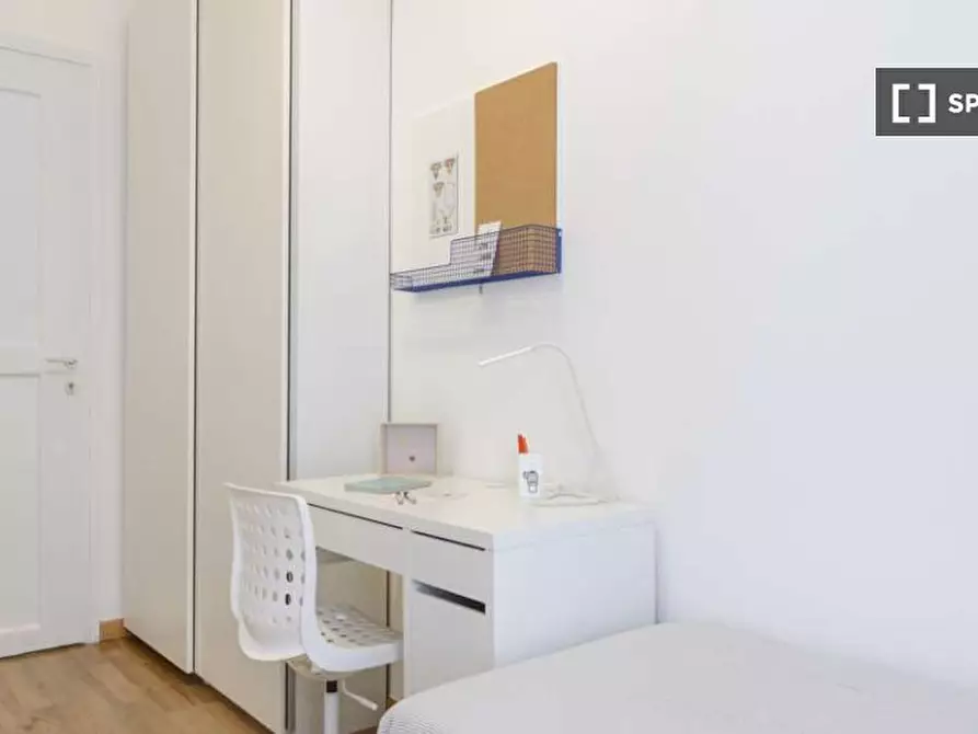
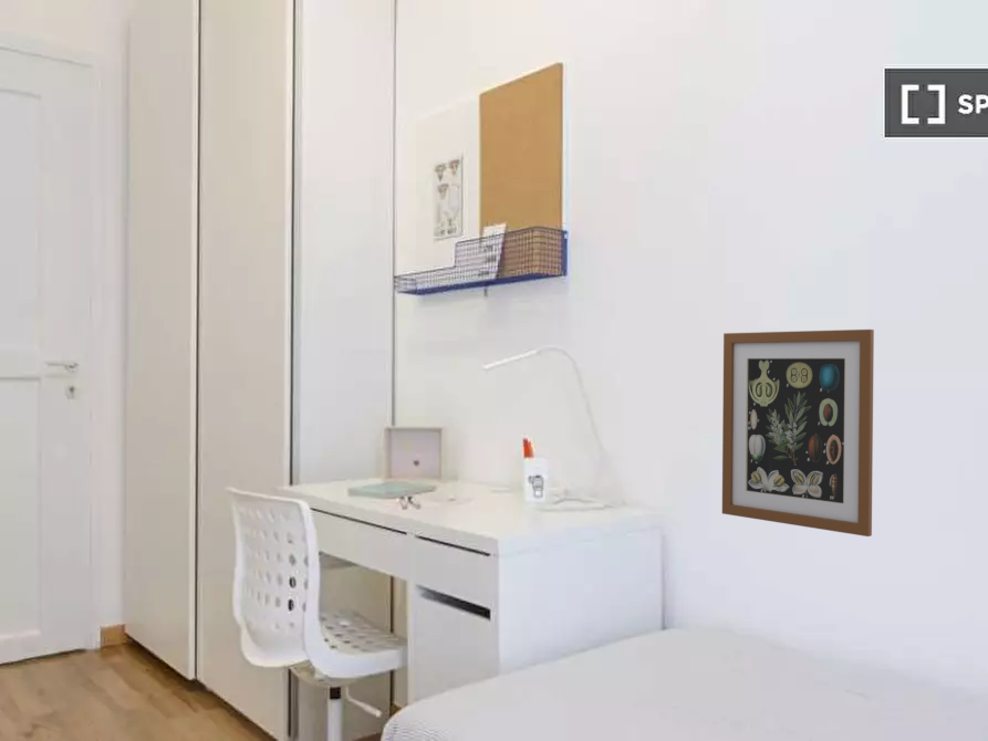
+ wall art (792, 427)
